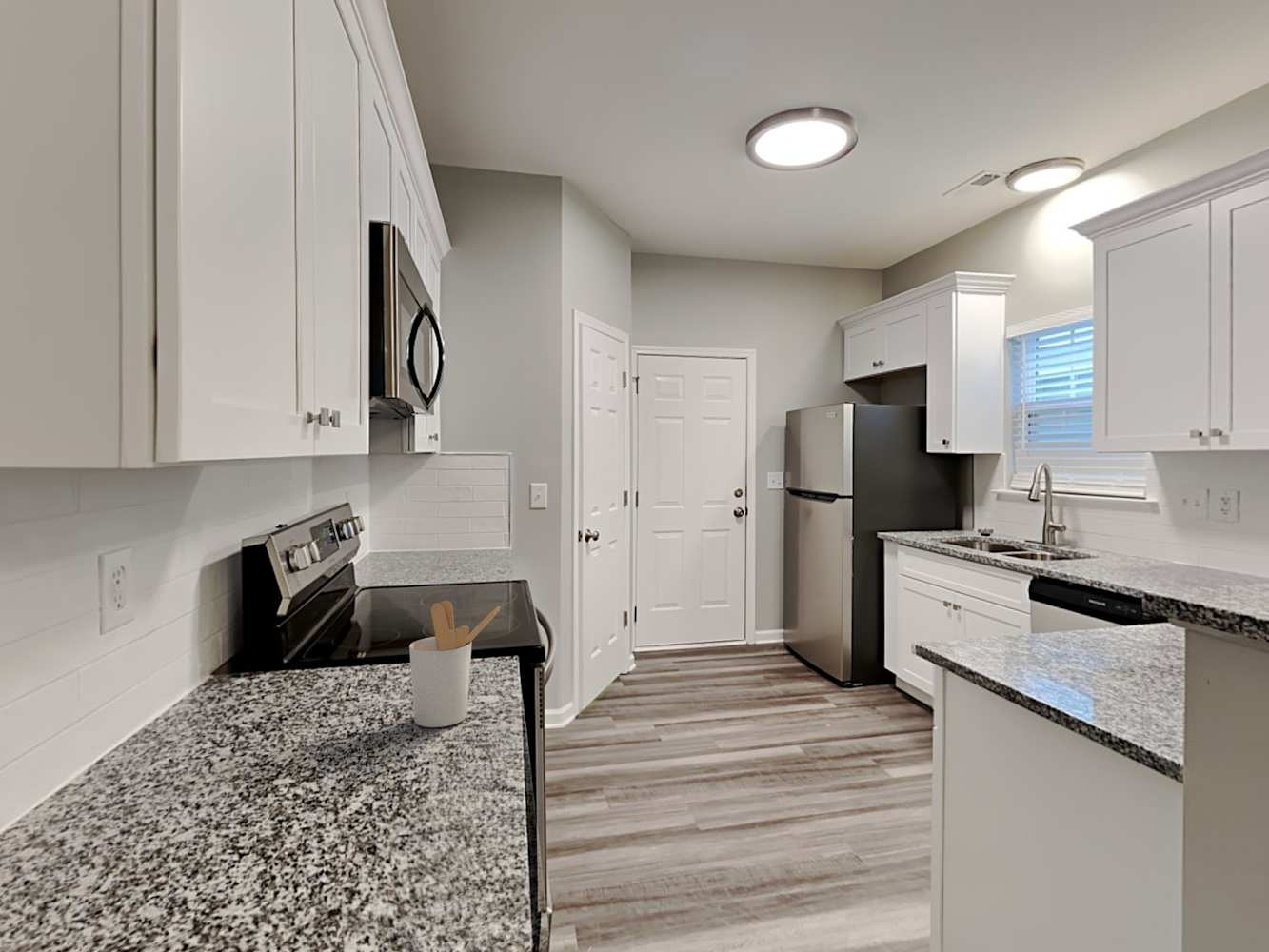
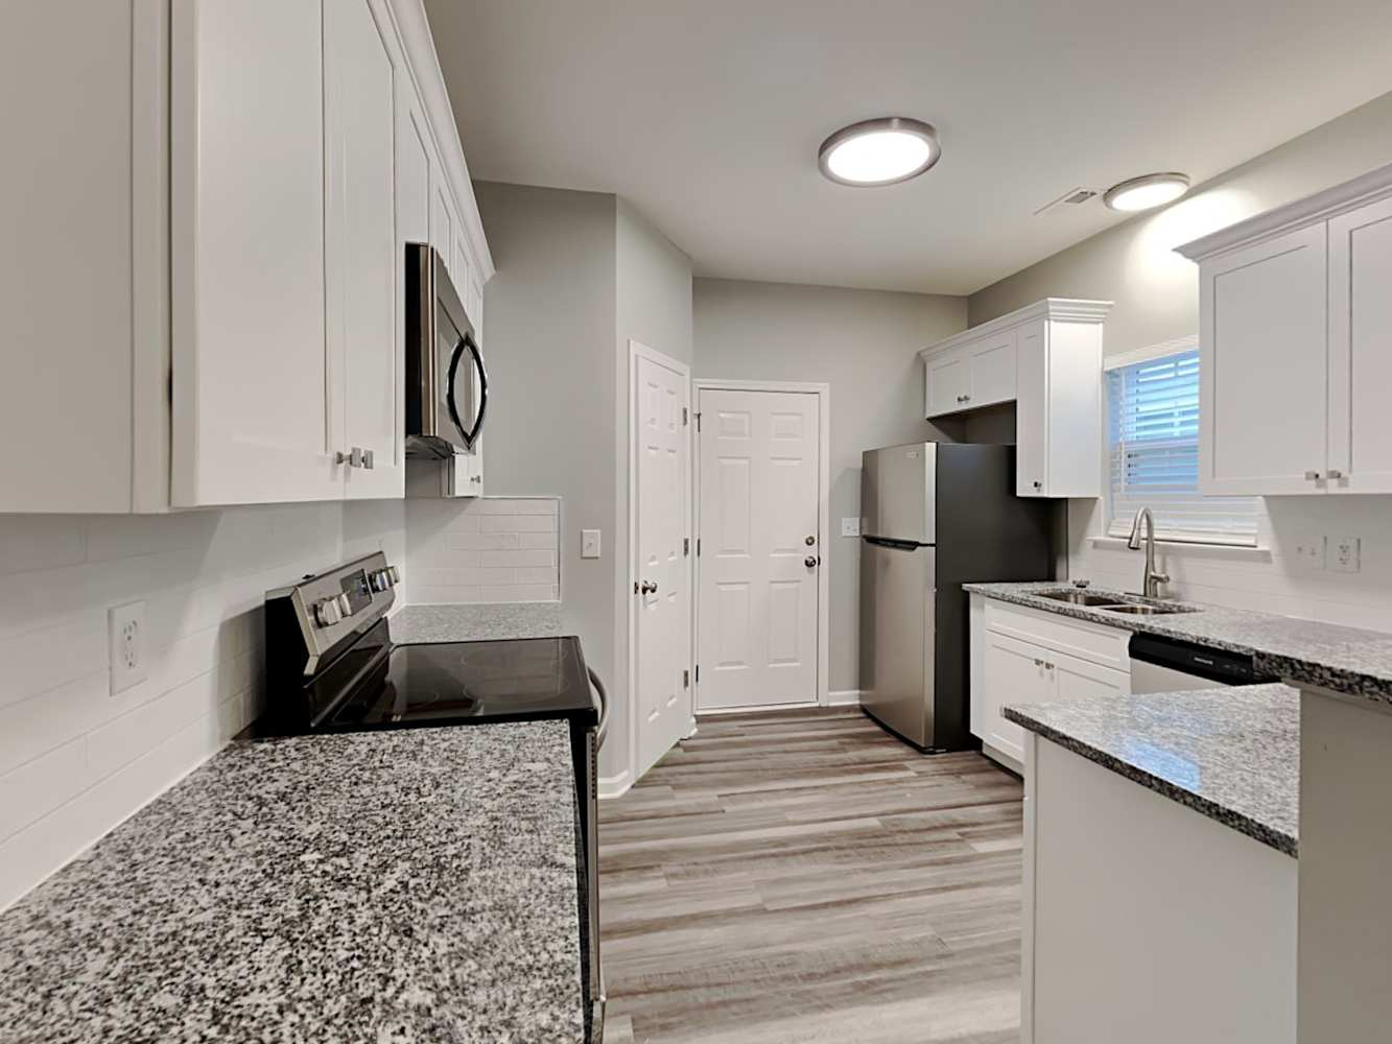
- utensil holder (457, 661)
